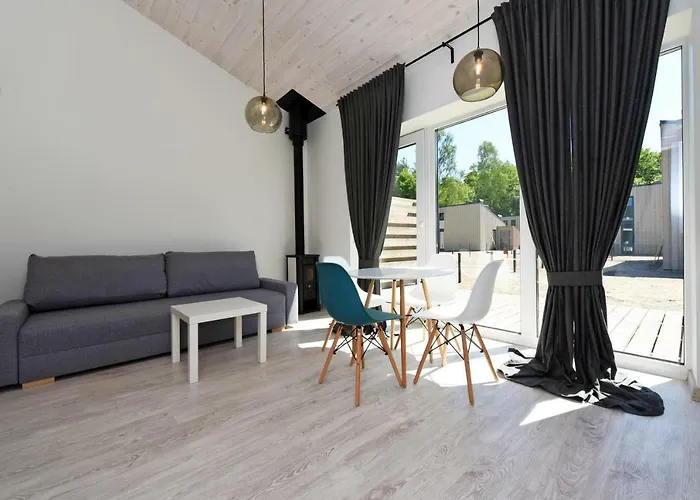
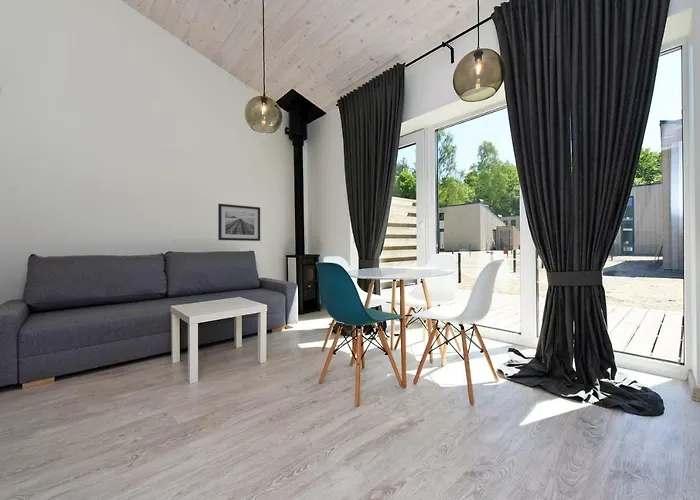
+ wall art (240, 223)
